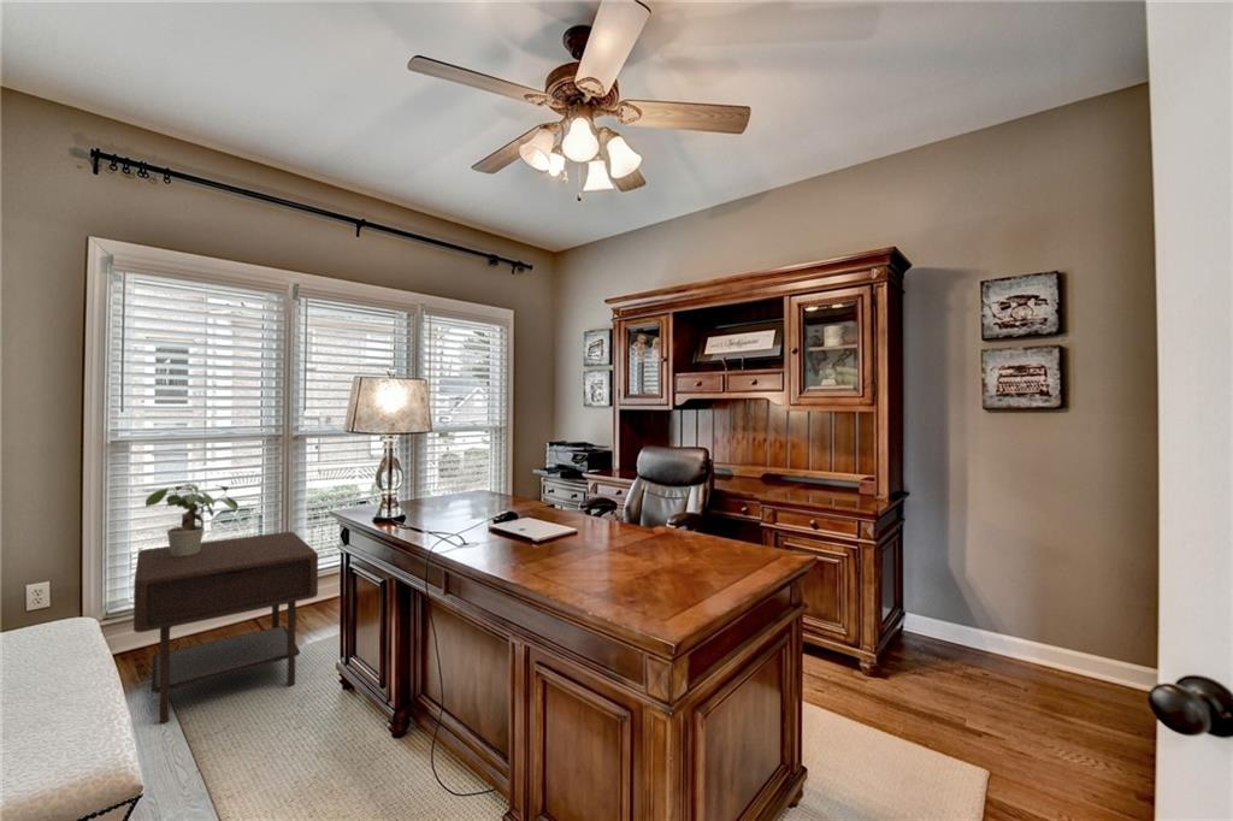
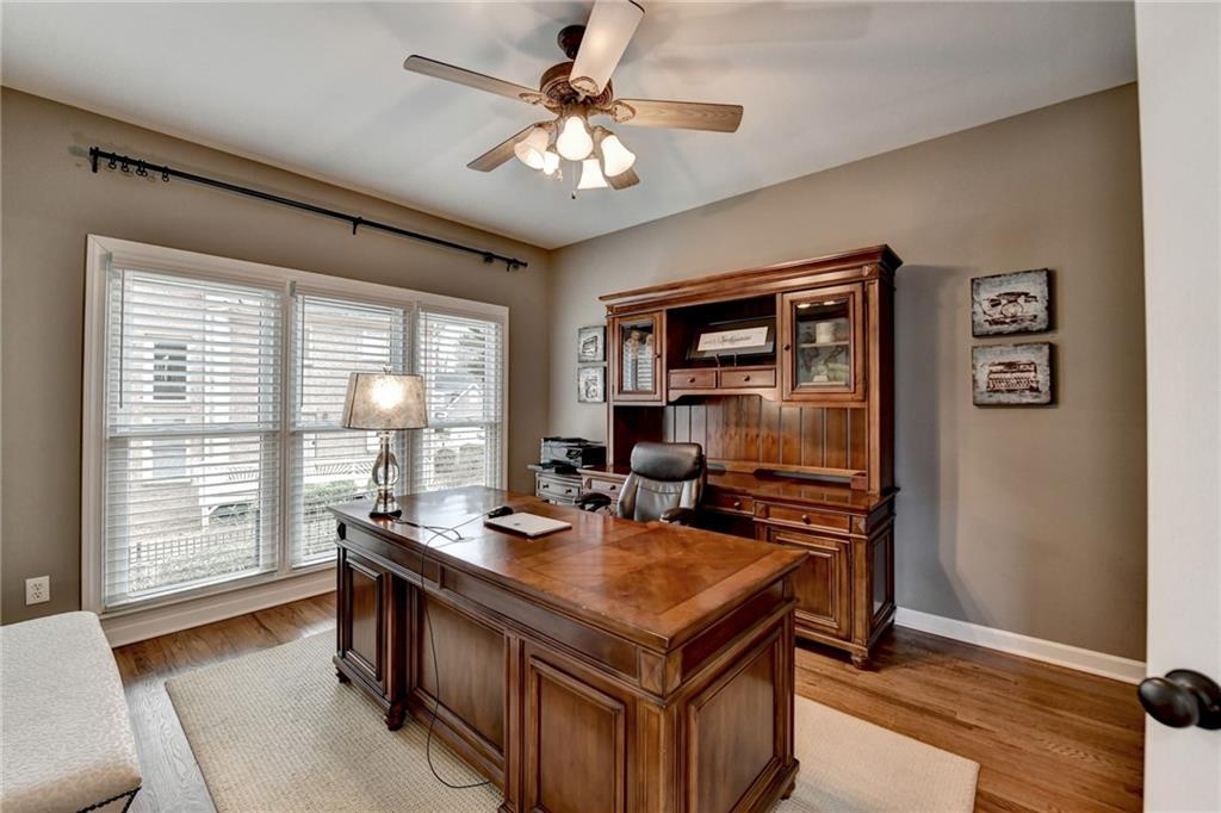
- side table (226, 615)
- potted plant (196, 516)
